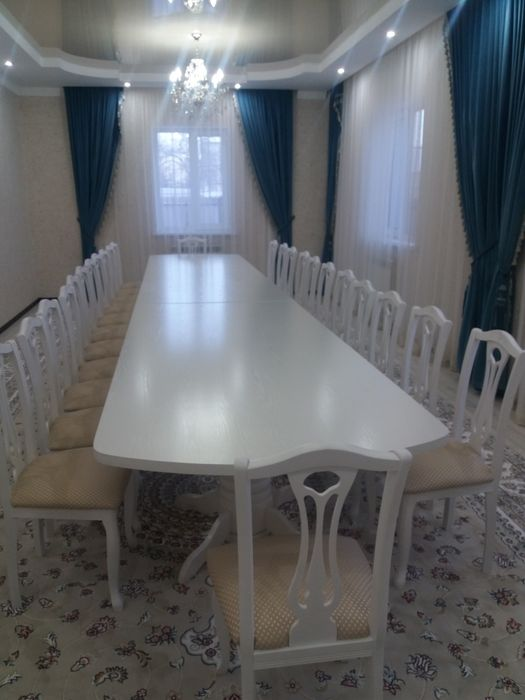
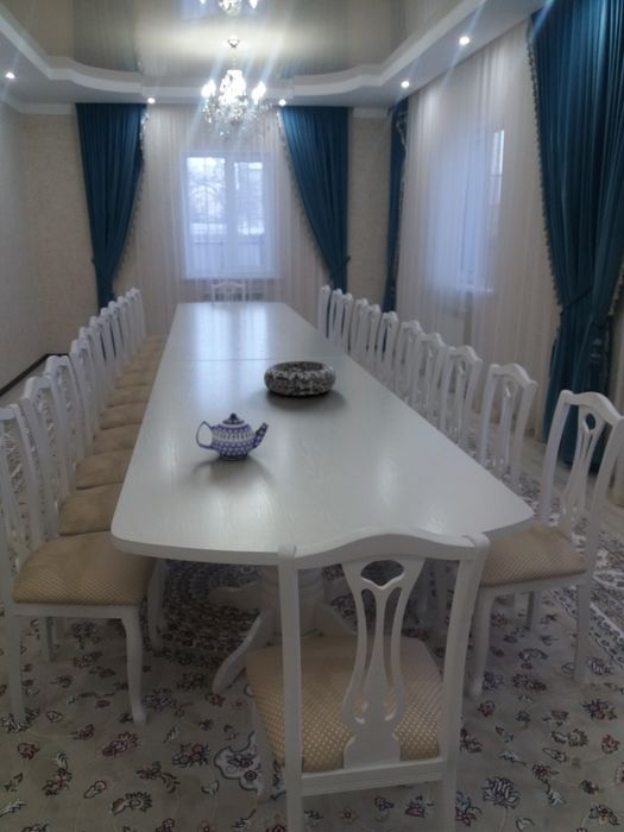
+ decorative bowl (300, 378)
+ teapot (232, 434)
